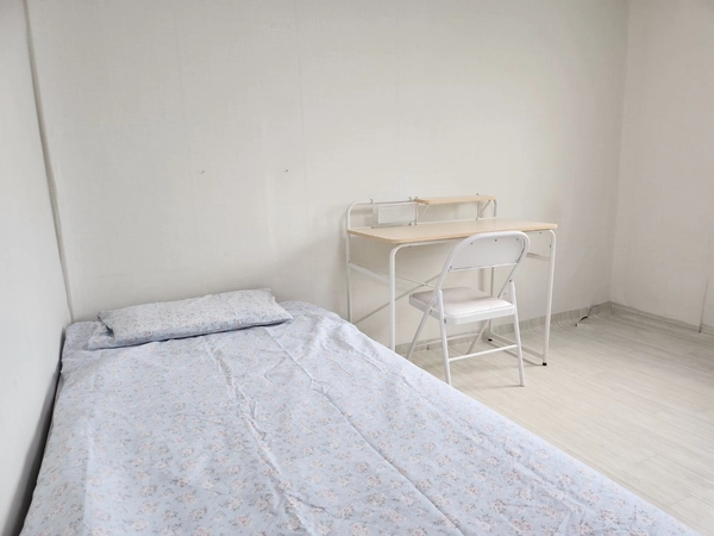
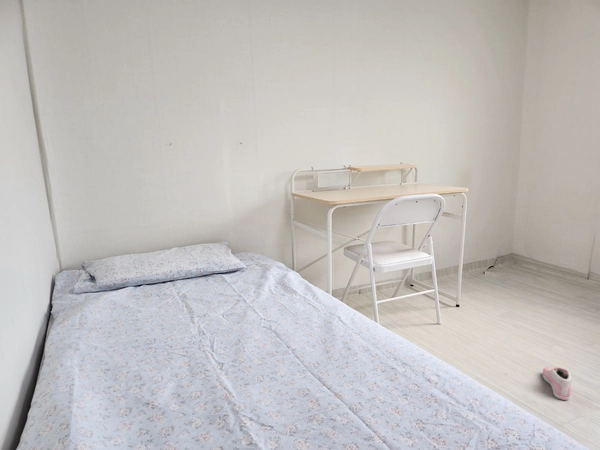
+ sneaker (557, 374)
